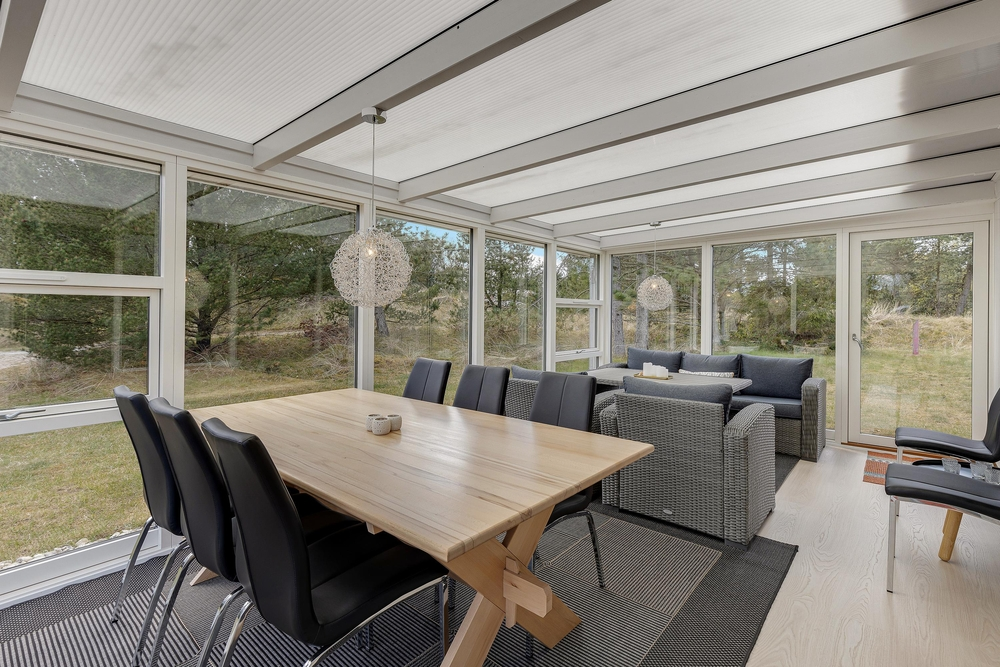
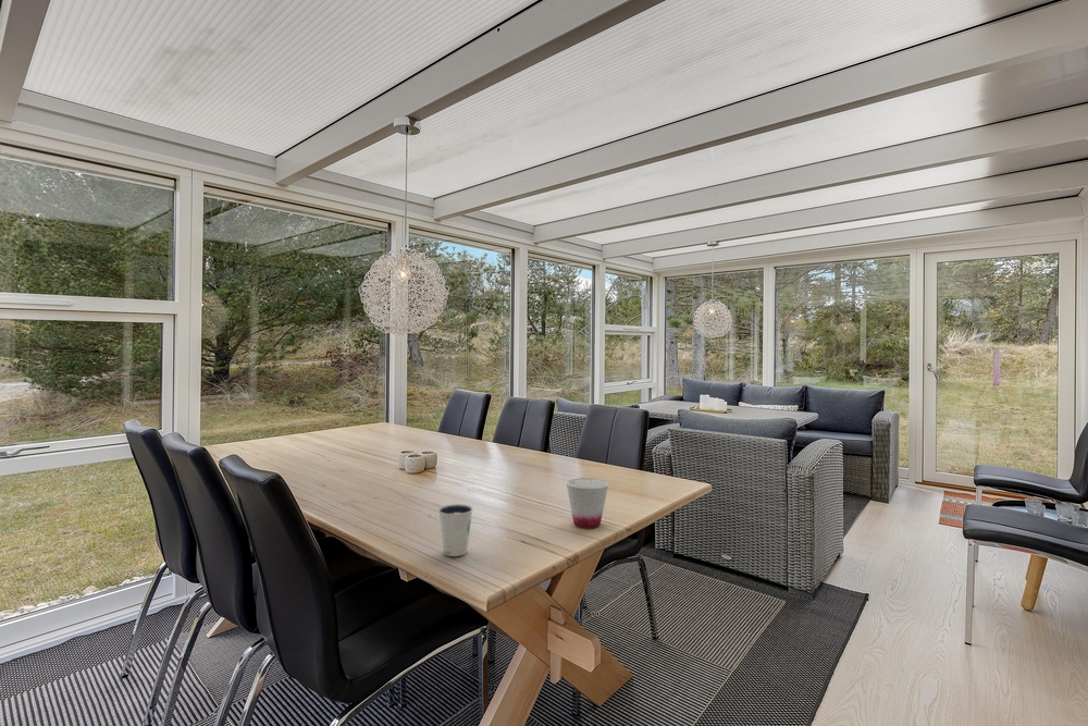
+ dixie cup (455, 530)
+ cup (586, 503)
